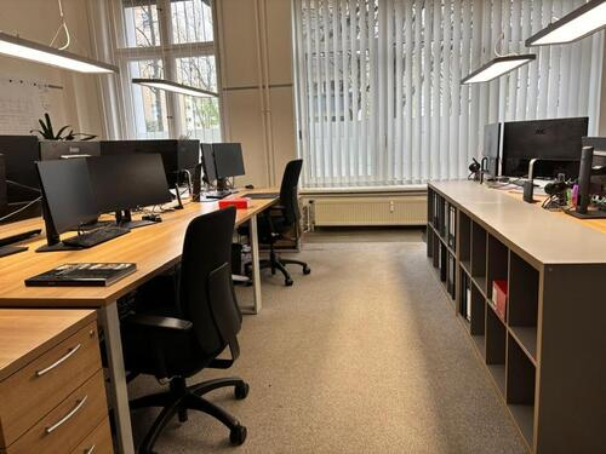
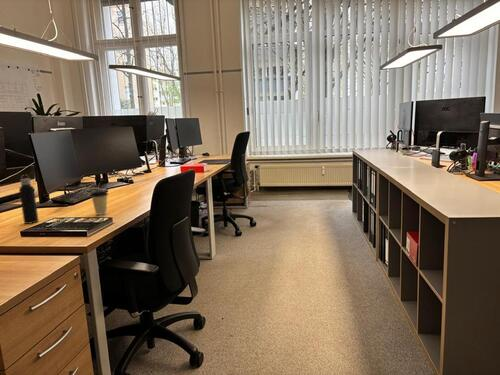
+ coffee cup (100, 202)
+ water bottle (28, 198)
